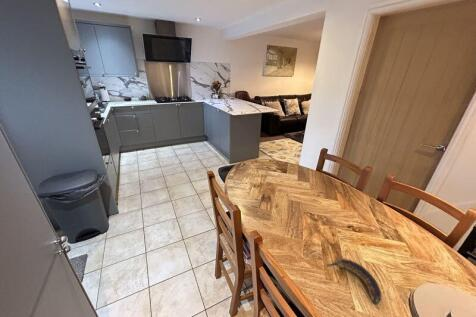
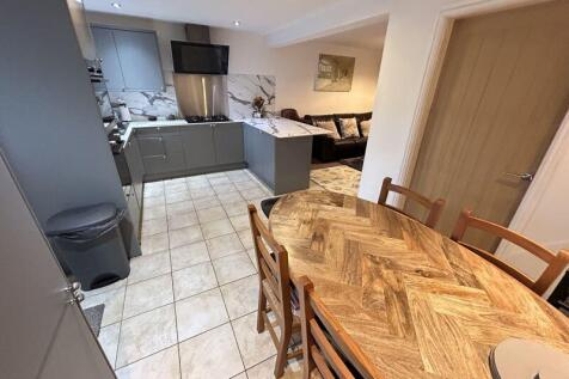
- banana (357, 275)
